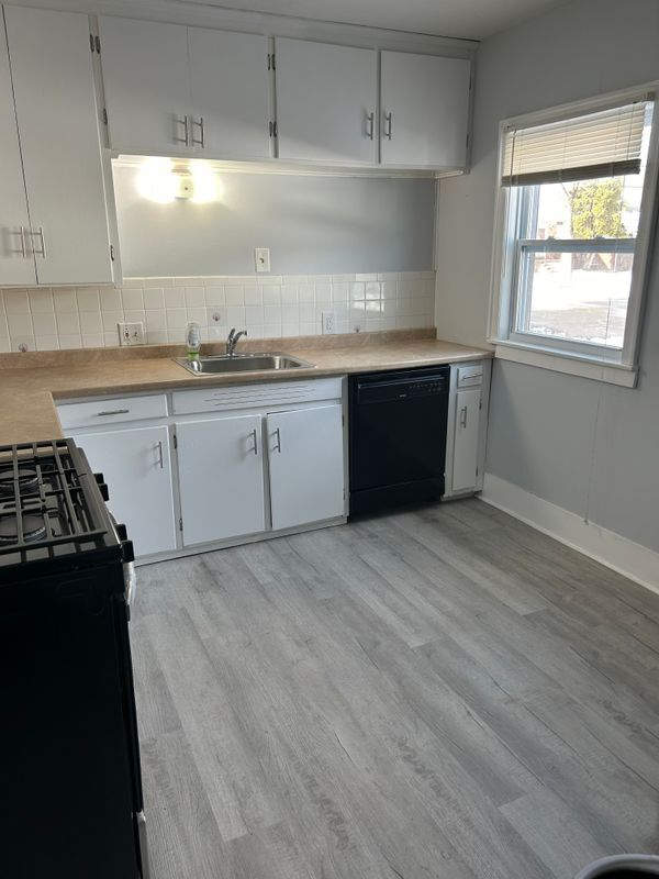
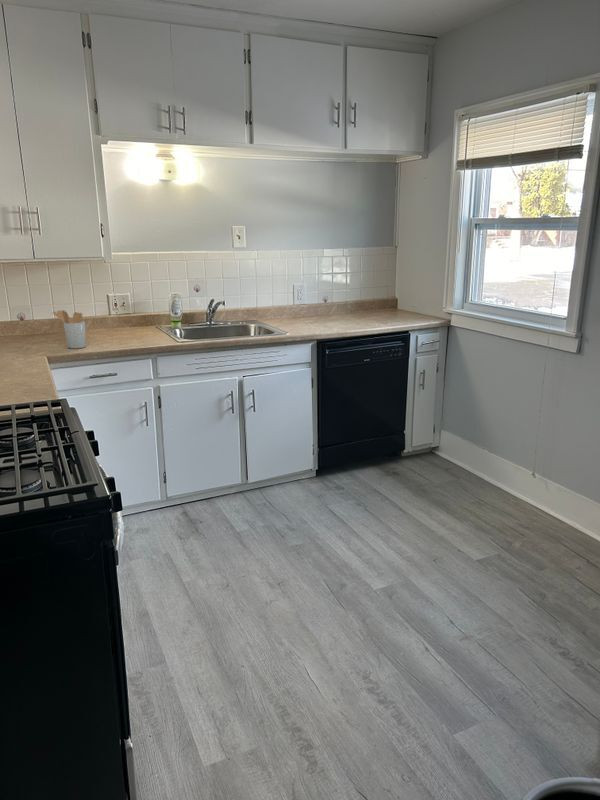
+ utensil holder (70, 328)
